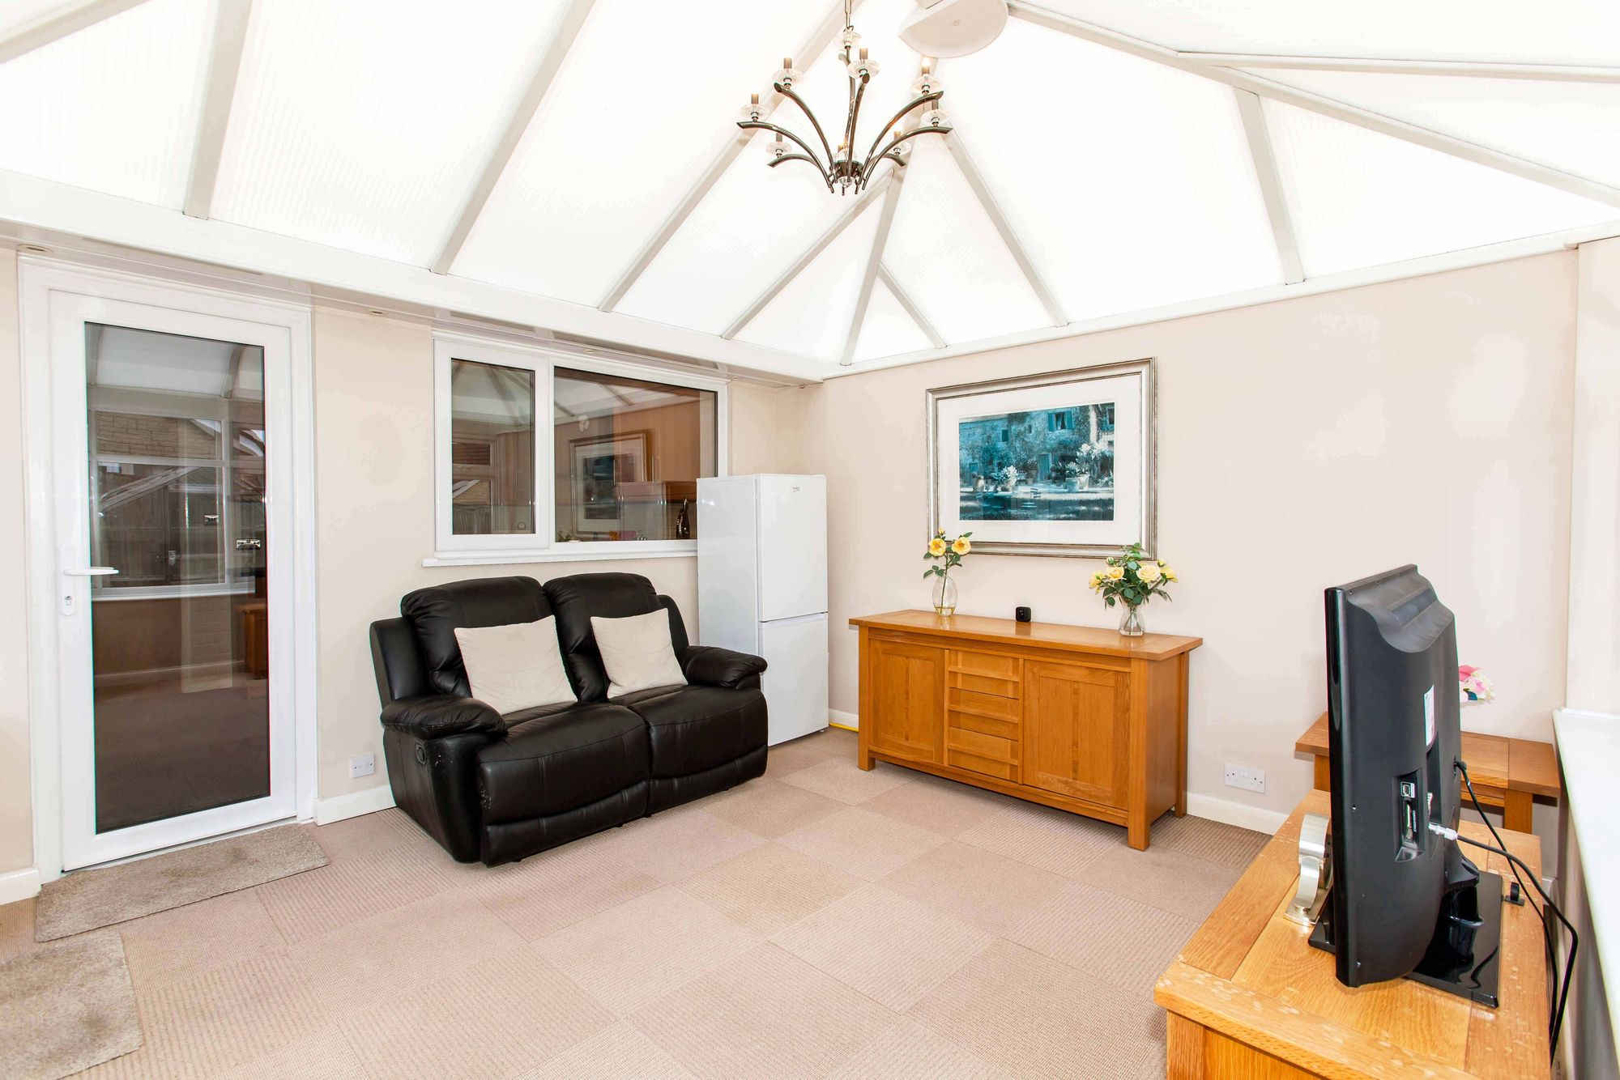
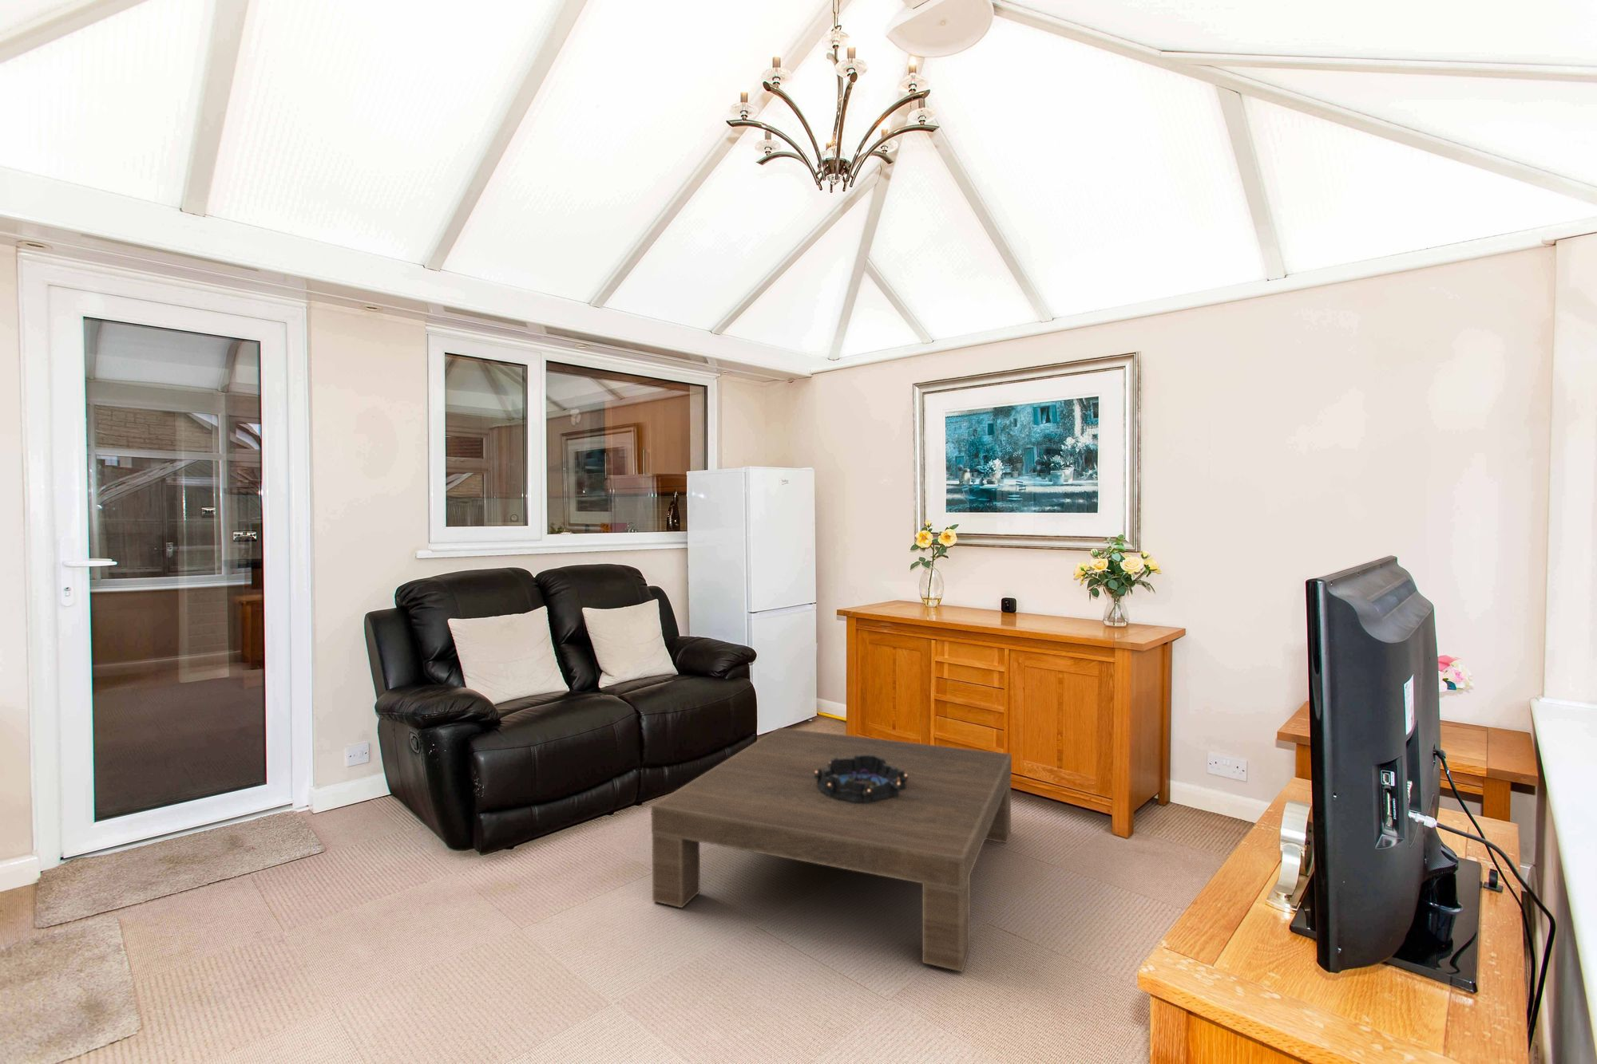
+ decorative bowl (860, 775)
+ coffee table (848, 819)
